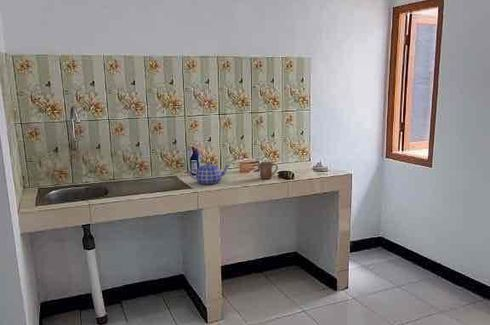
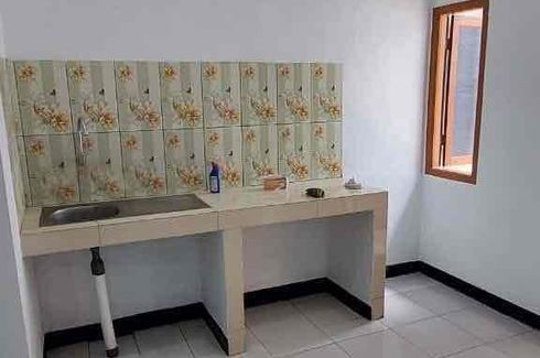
- mug (268, 170)
- teapot (210, 172)
